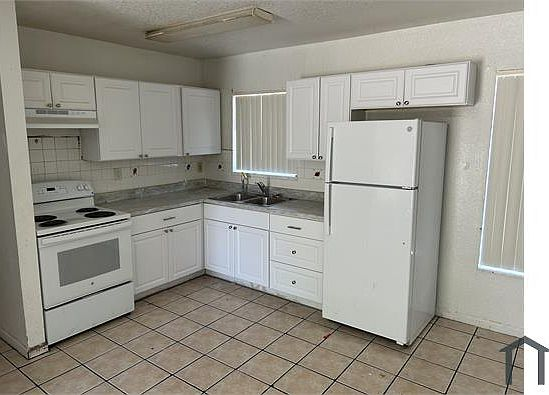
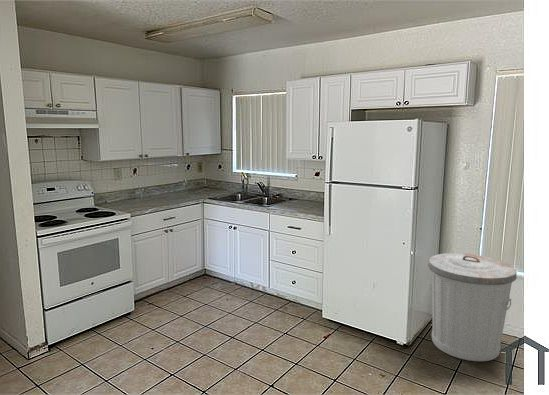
+ trash can (468, 300)
